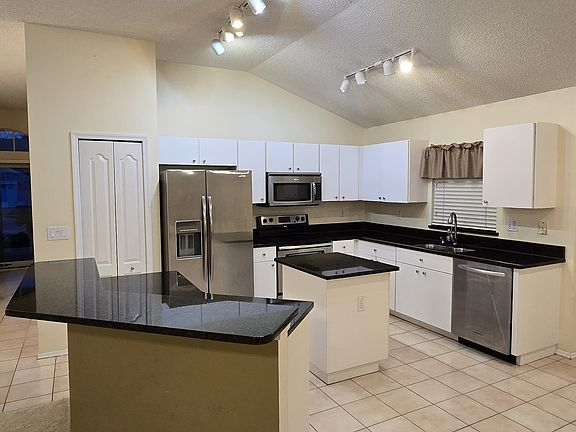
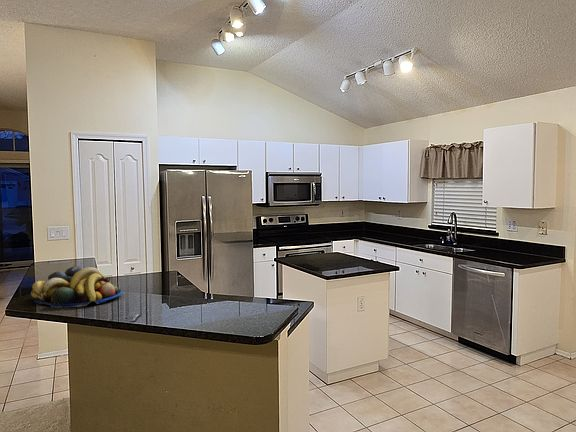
+ fruit bowl (80, 282)
